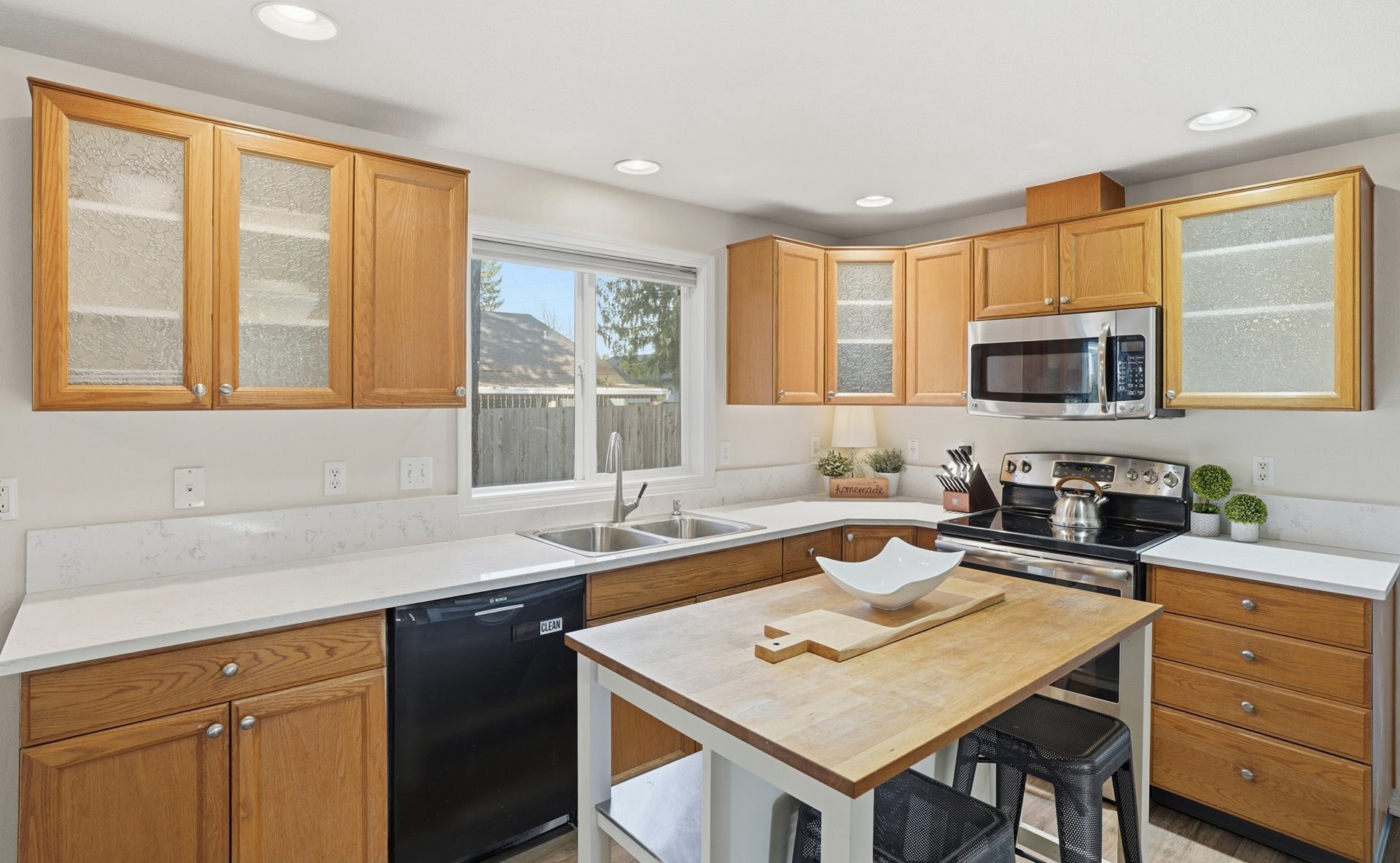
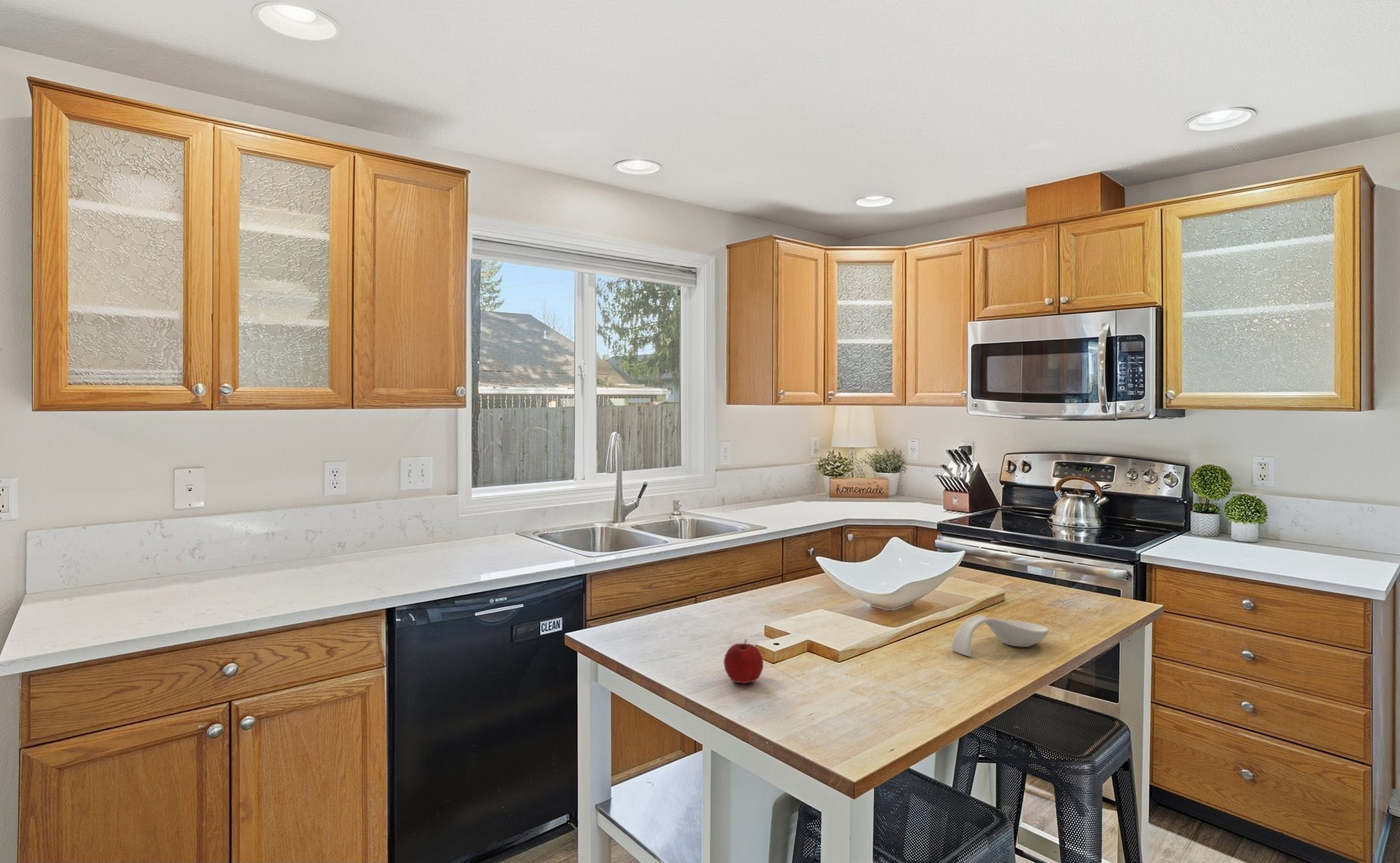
+ apple (743, 660)
+ spoon rest (1000, 630)
